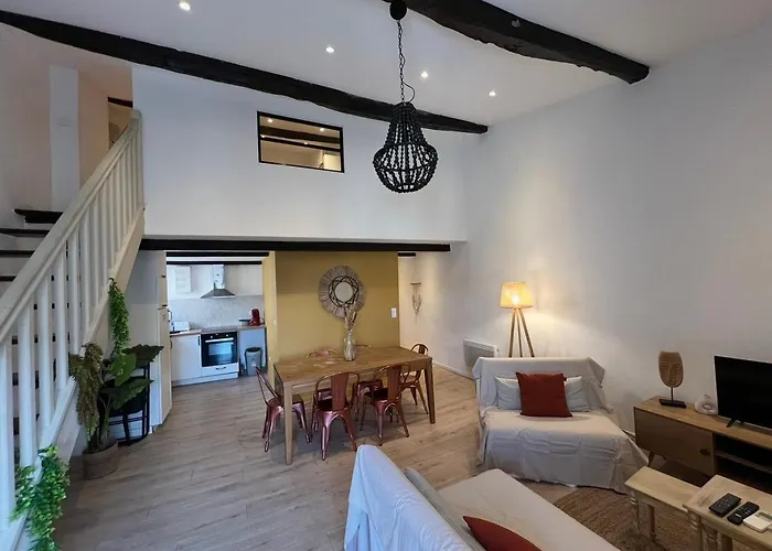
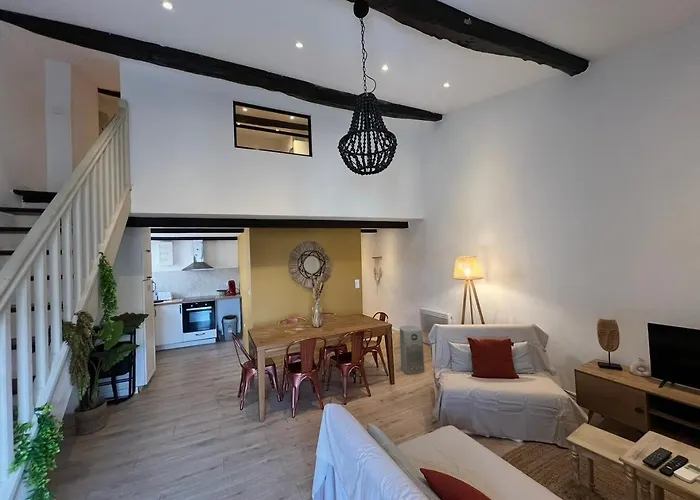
+ air purifier (410, 348)
